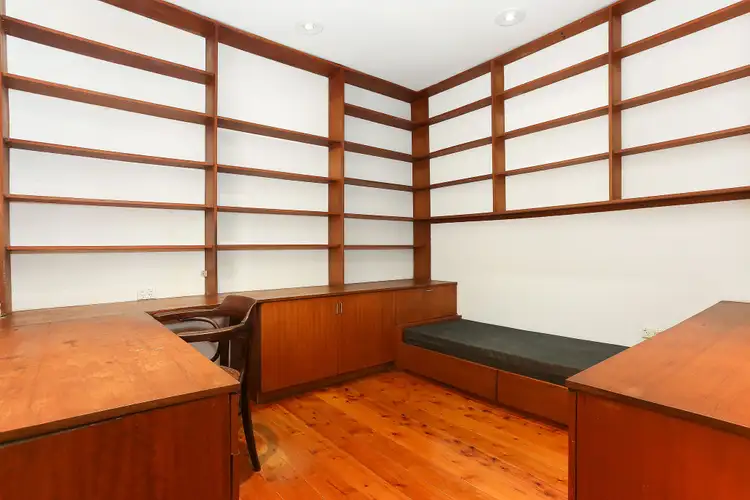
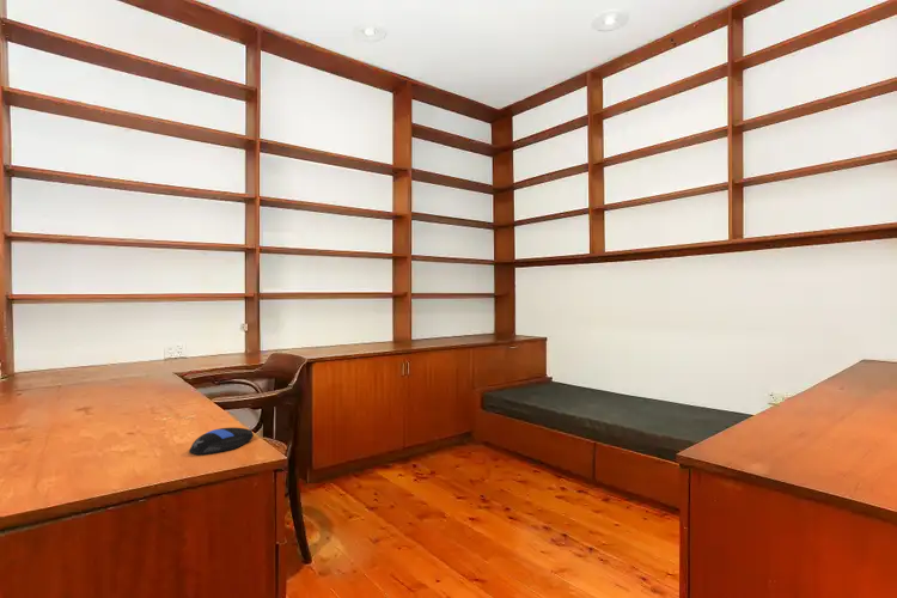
+ computer mouse (222, 437)
